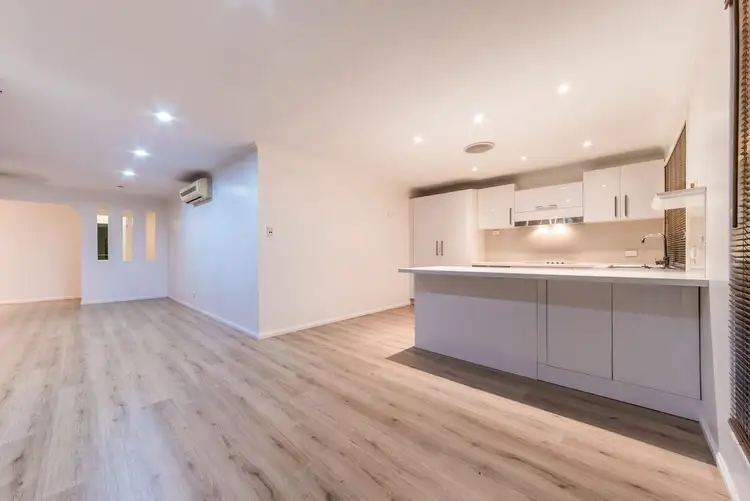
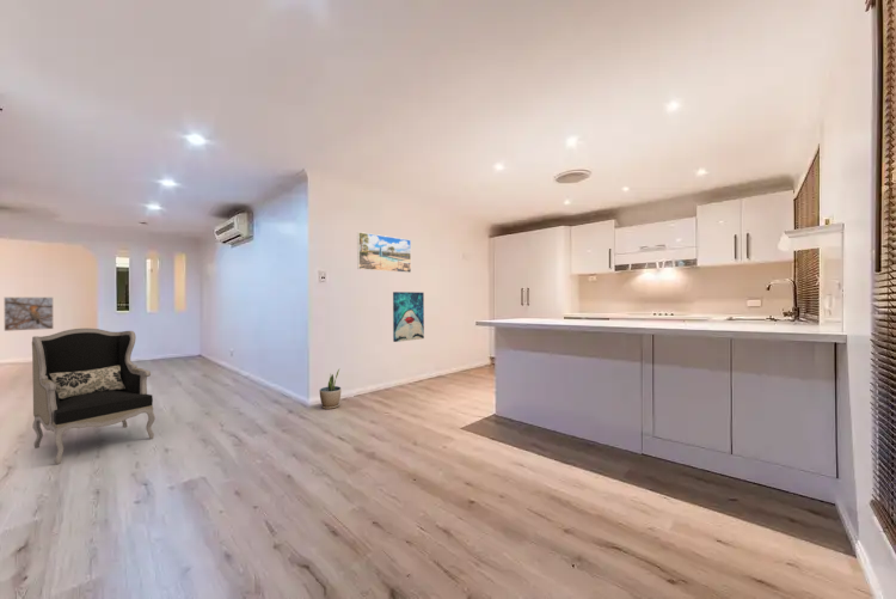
+ potted plant (330, 387)
+ armchair (94, 385)
+ wall art (409, 316)
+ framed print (385, 253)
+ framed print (29, 313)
